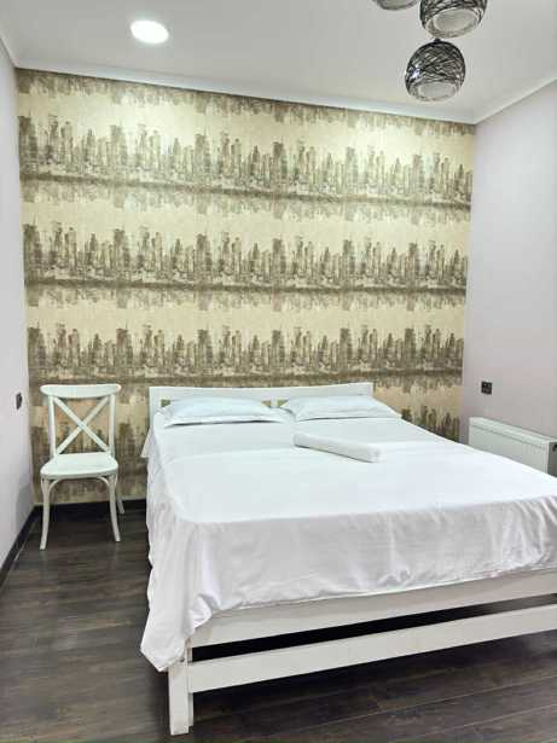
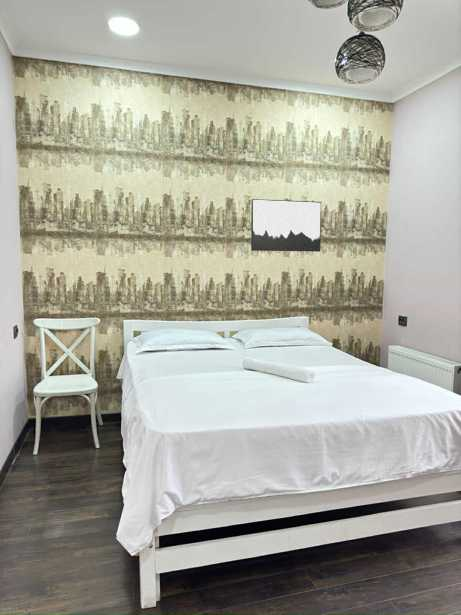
+ wall art (286, 226)
